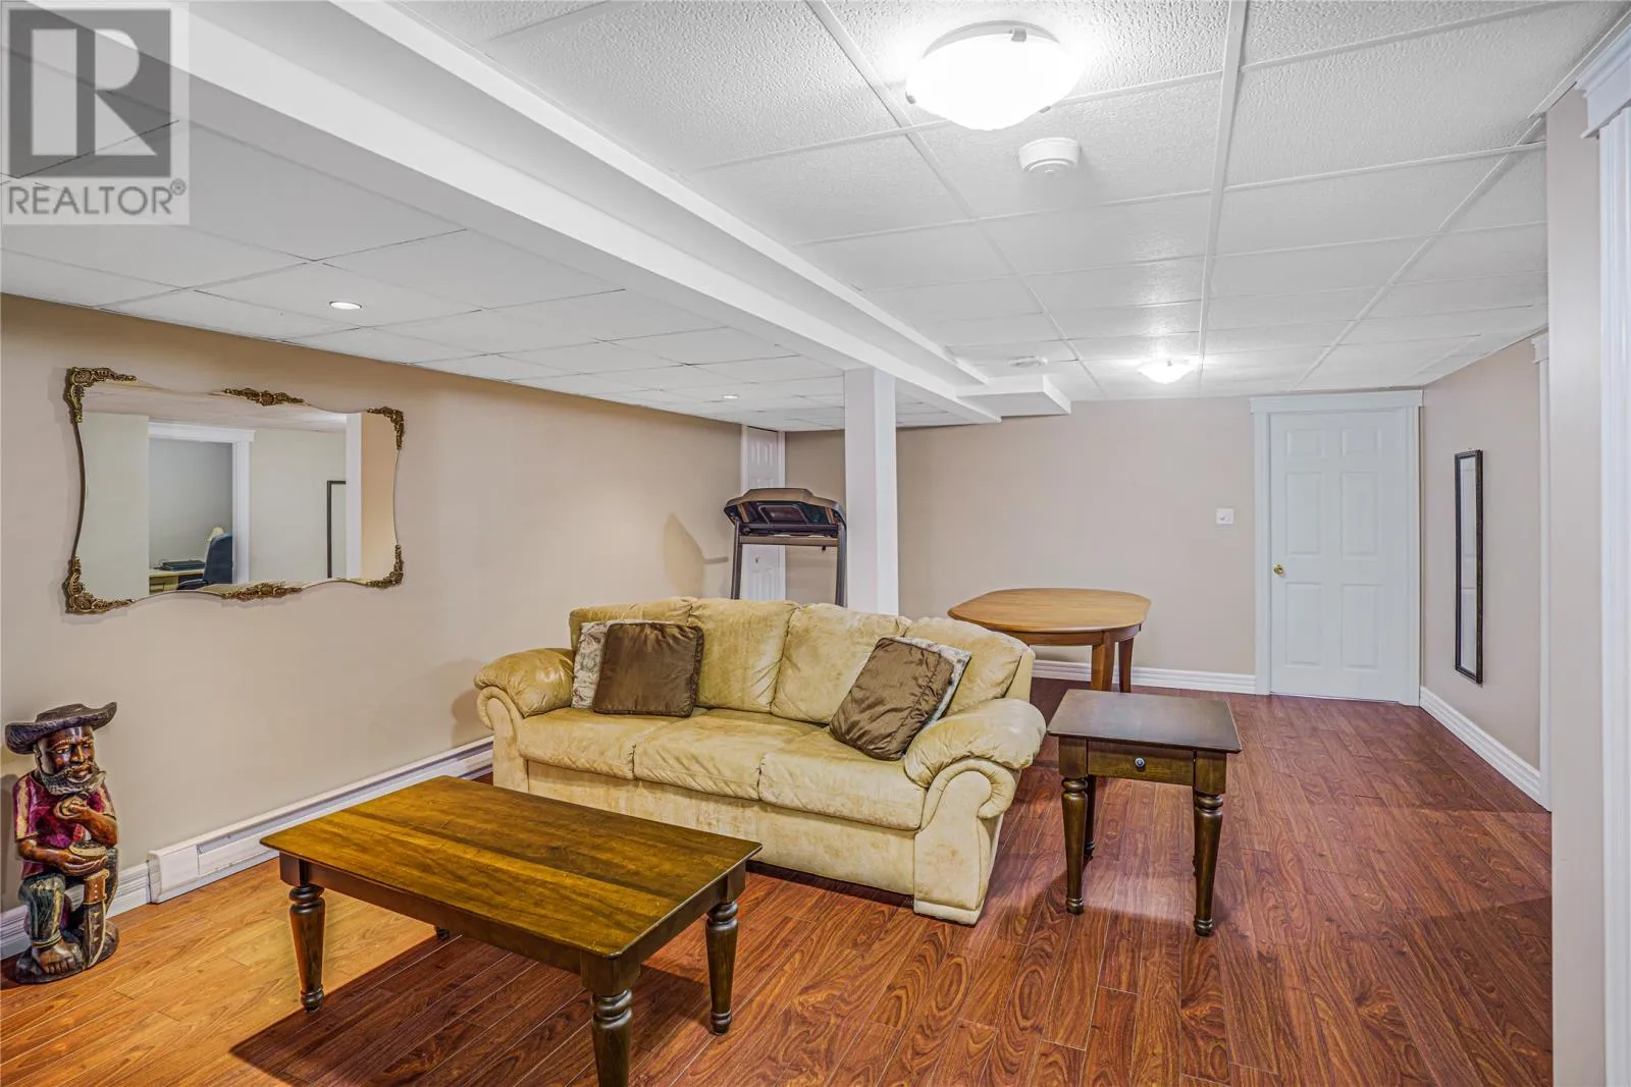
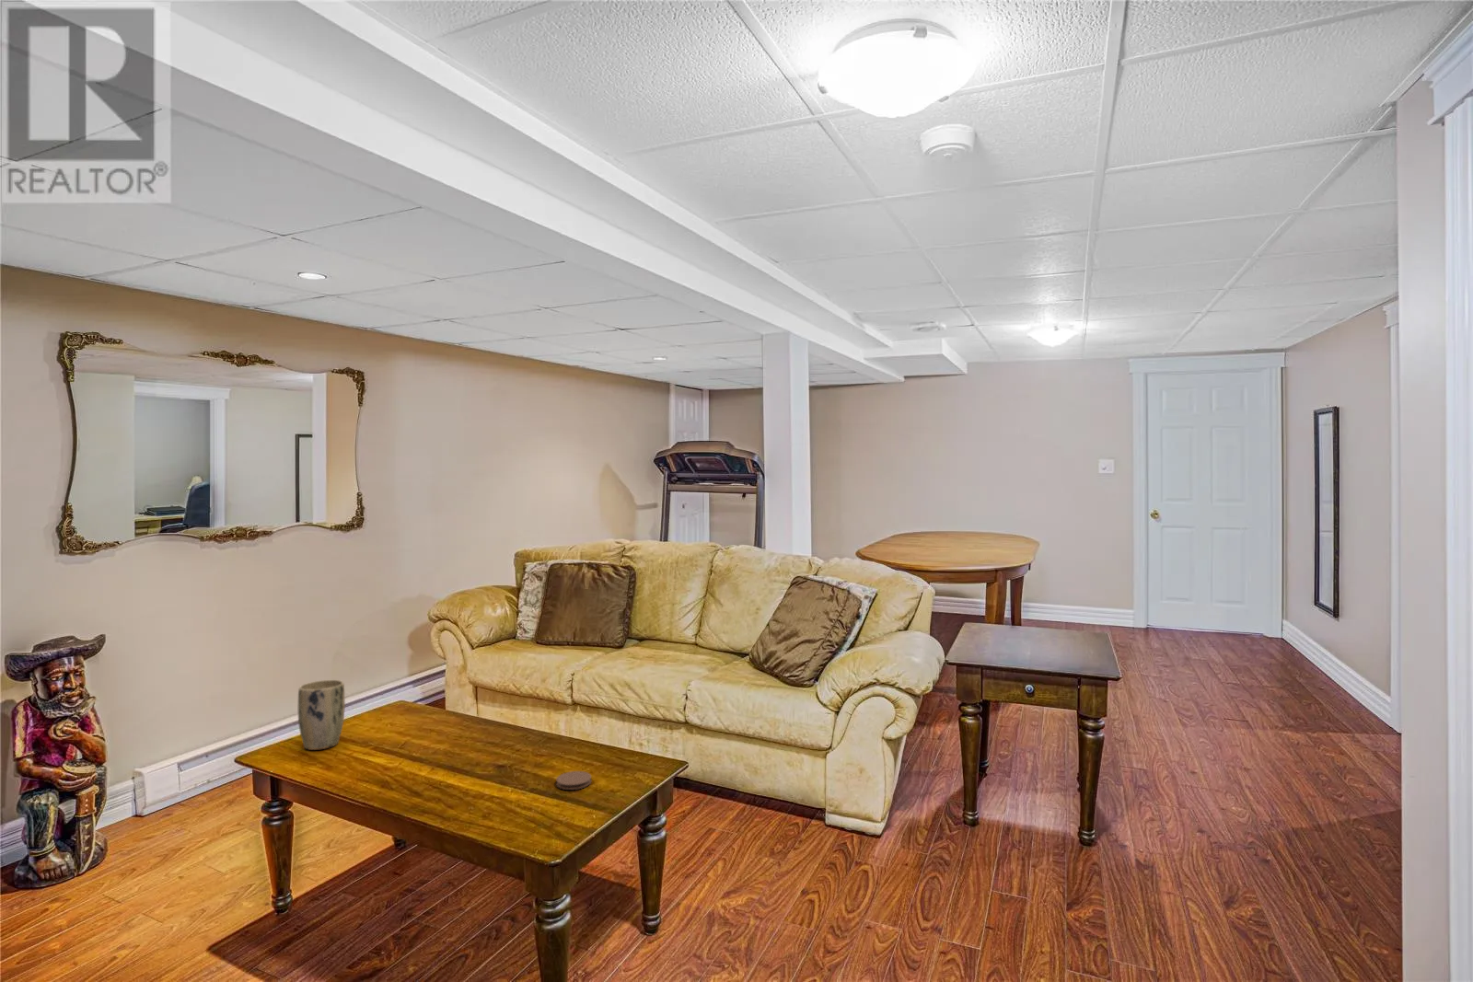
+ plant pot (321, 715)
+ coaster (573, 779)
